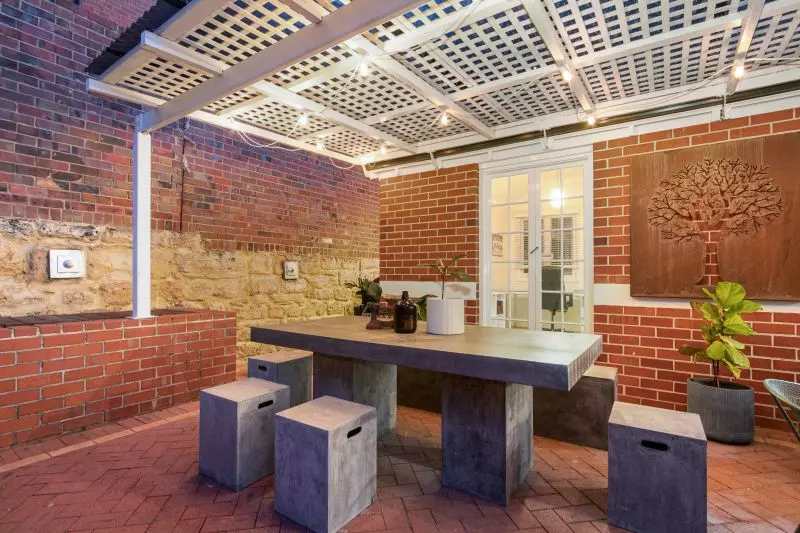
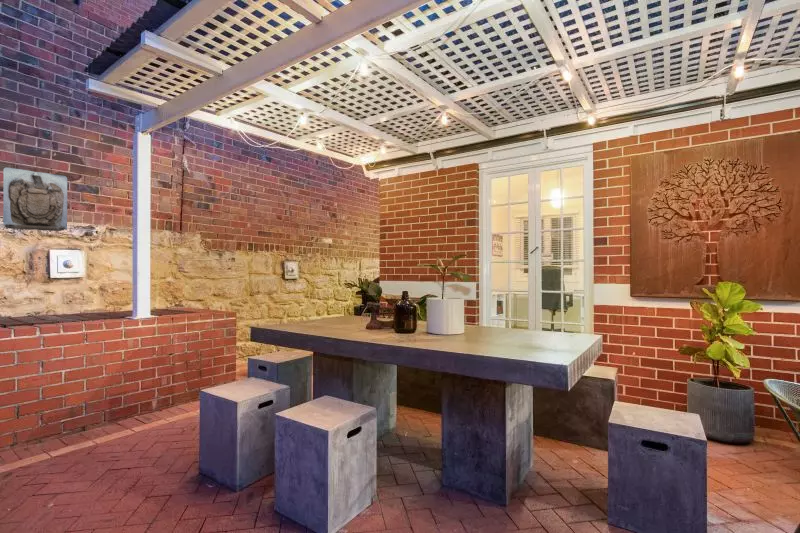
+ wall sculpture (37, 200)
